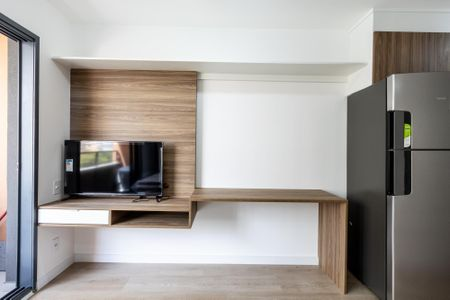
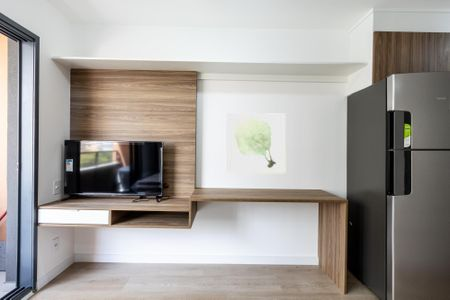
+ wall art (255, 143)
